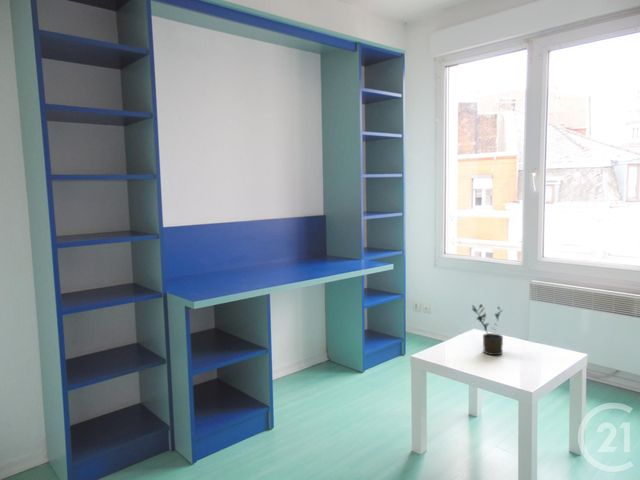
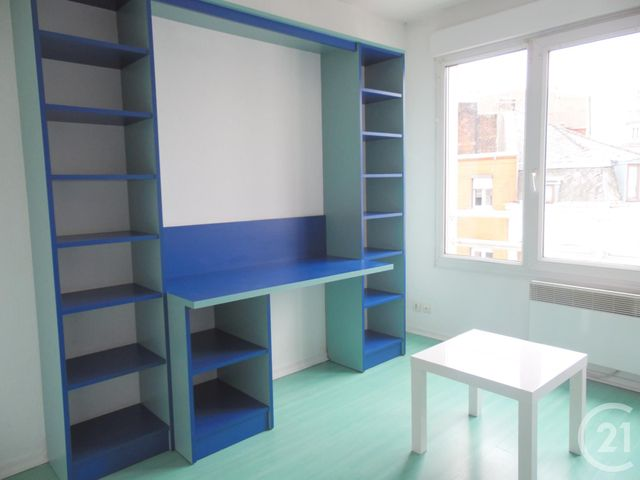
- potted plant (491, 327)
